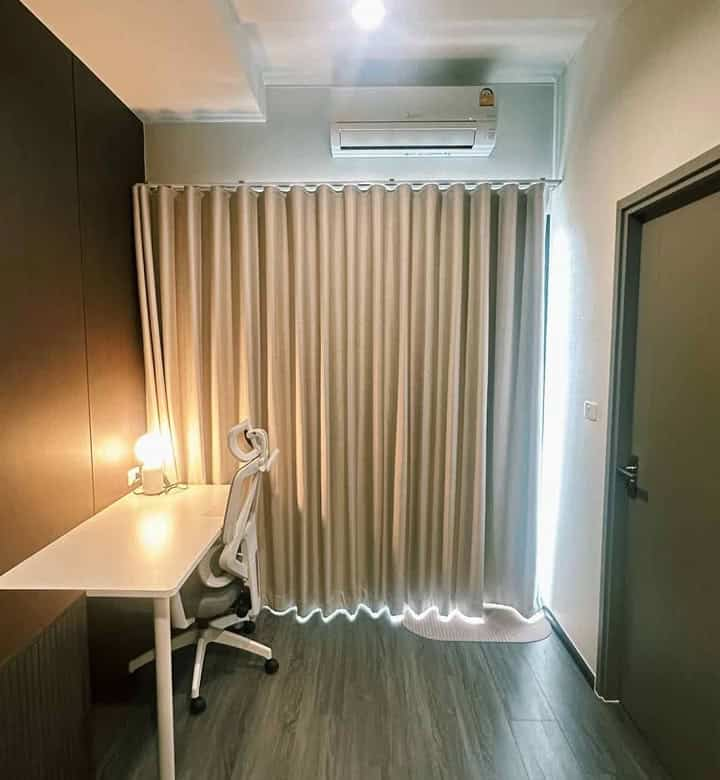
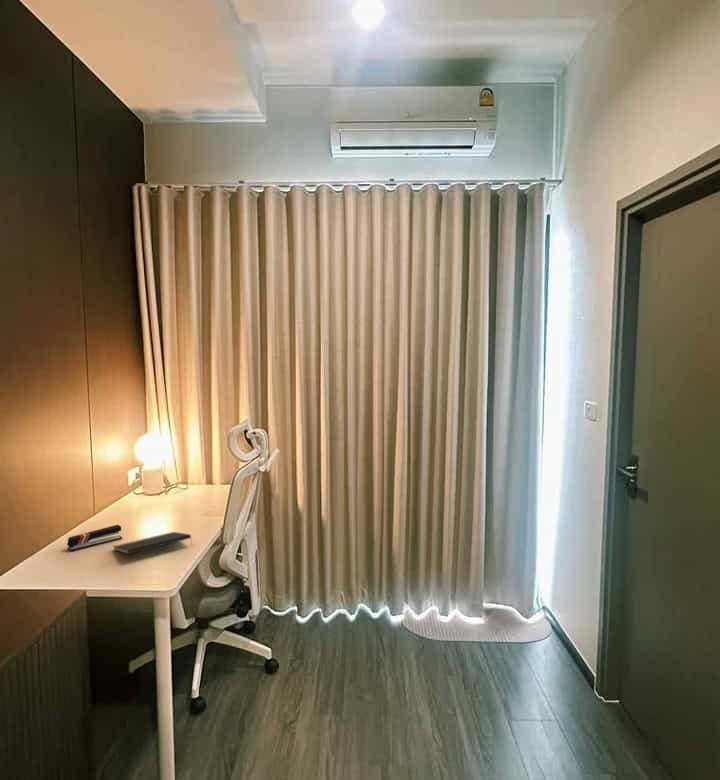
+ stapler (95, 537)
+ notepad (152, 542)
